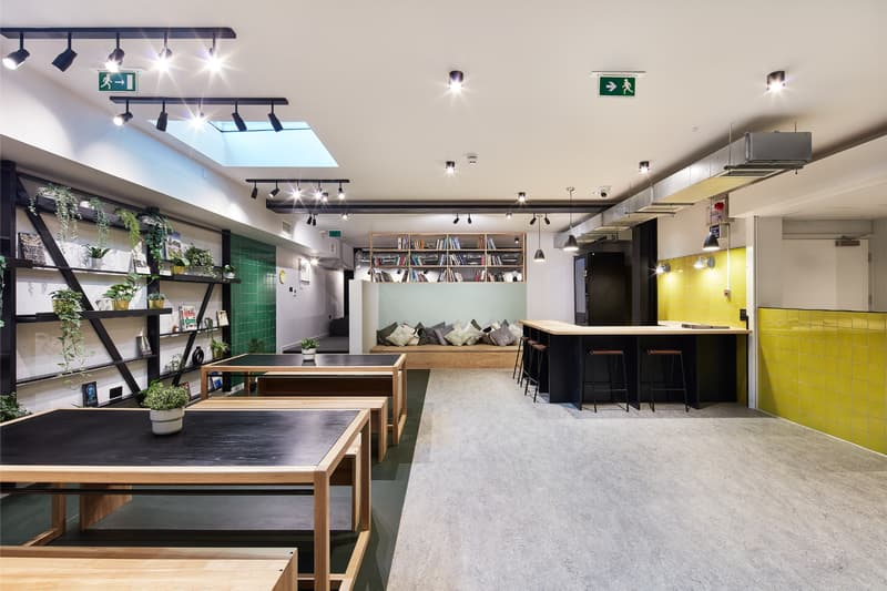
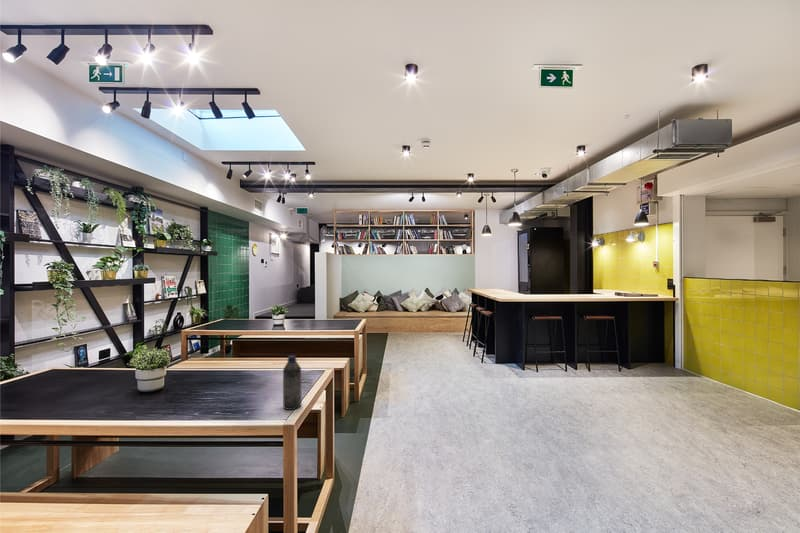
+ water bottle (292, 381)
